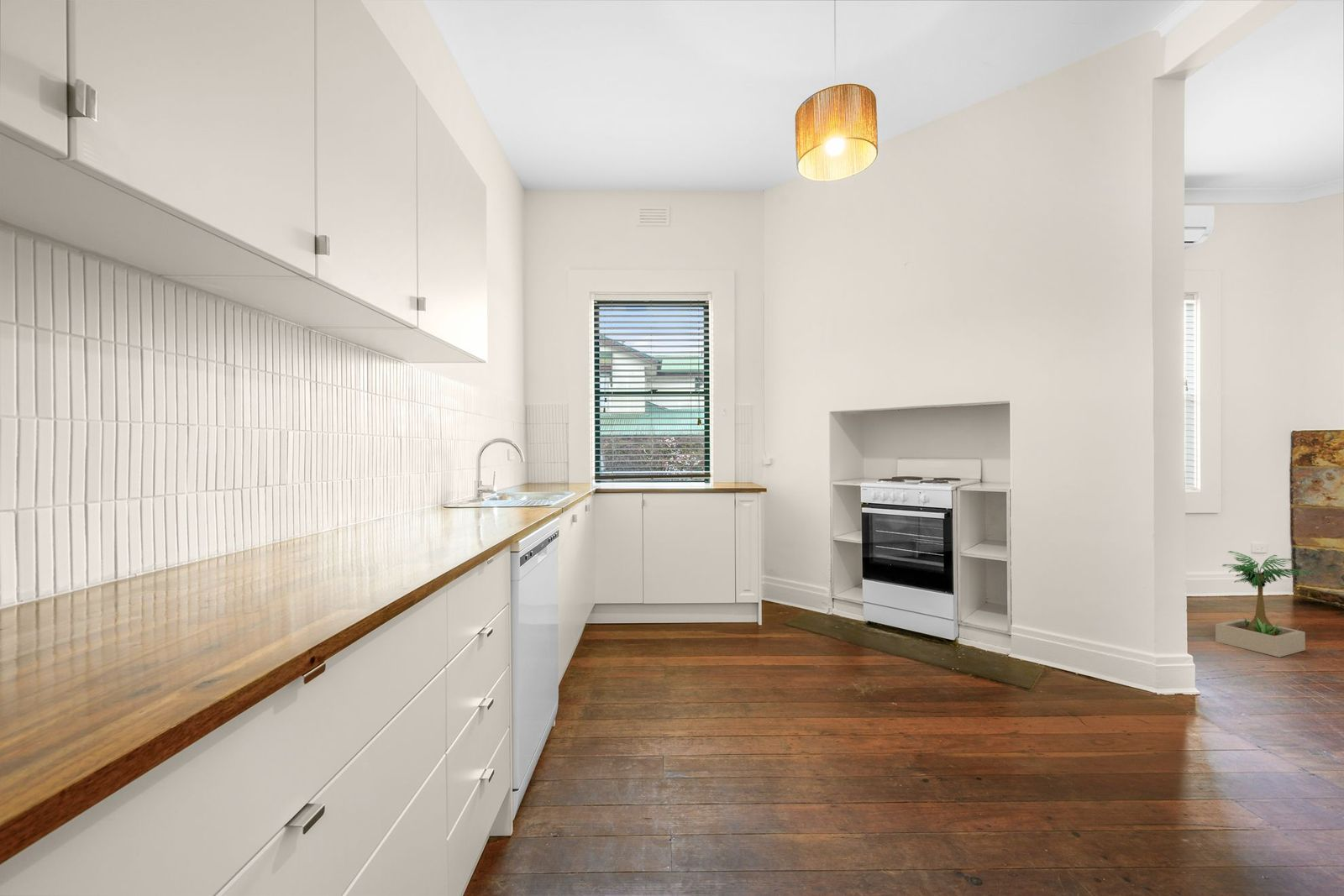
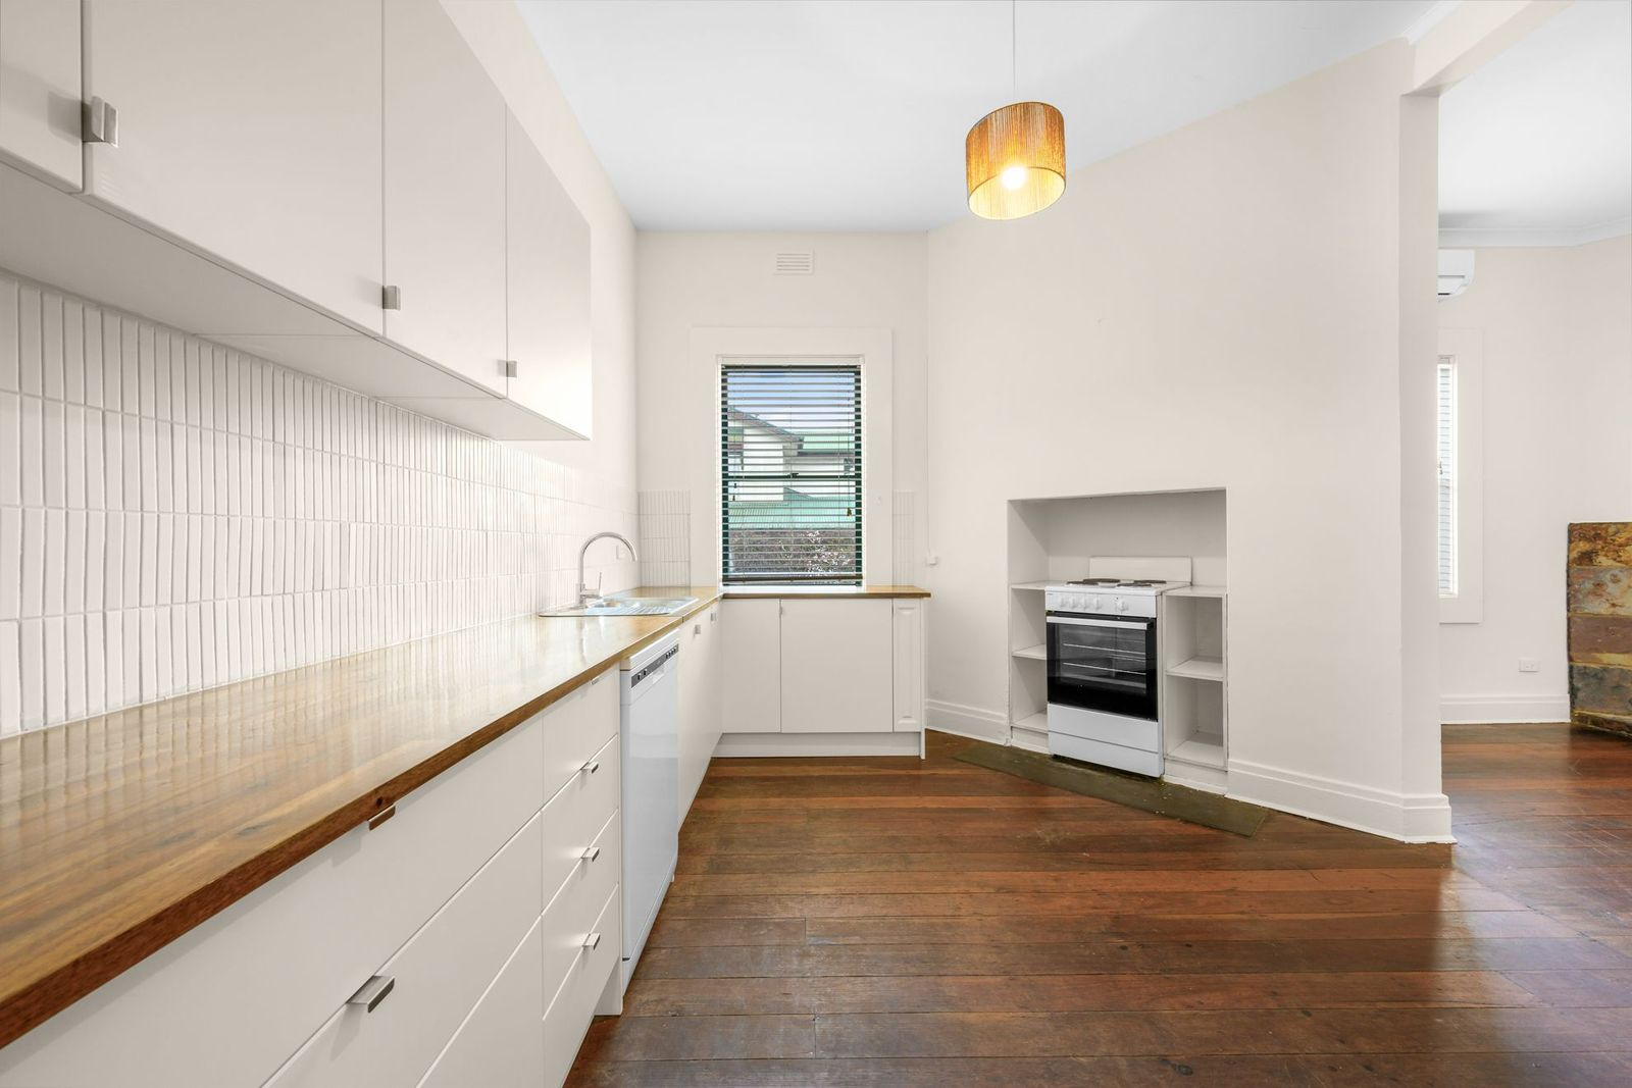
- potted plant (1263, 601)
